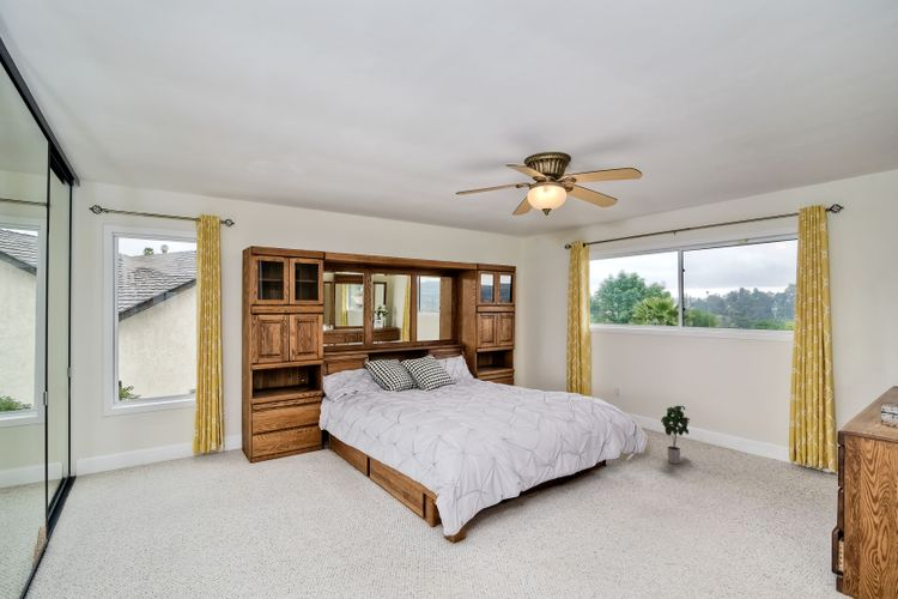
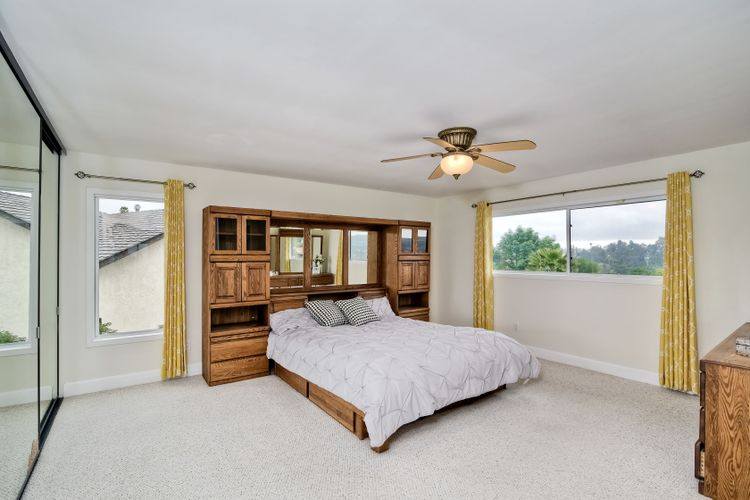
- potted plant (675, 434)
